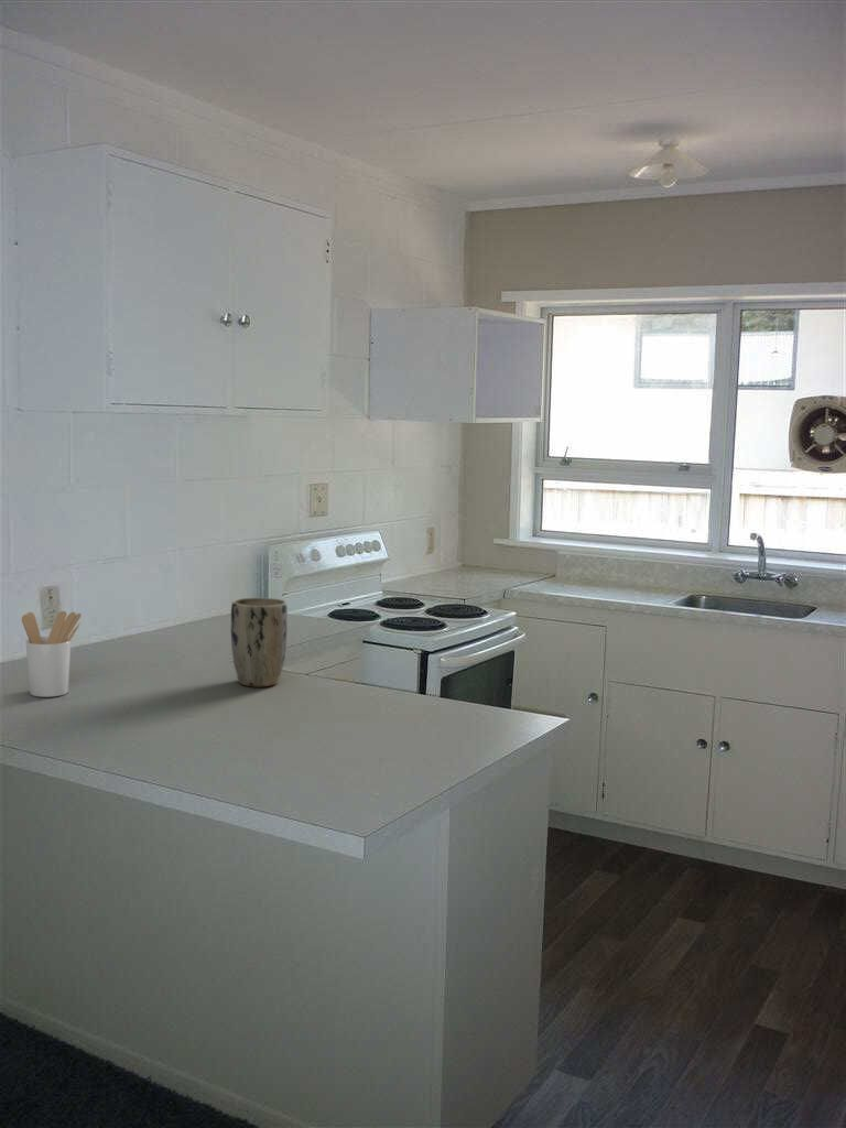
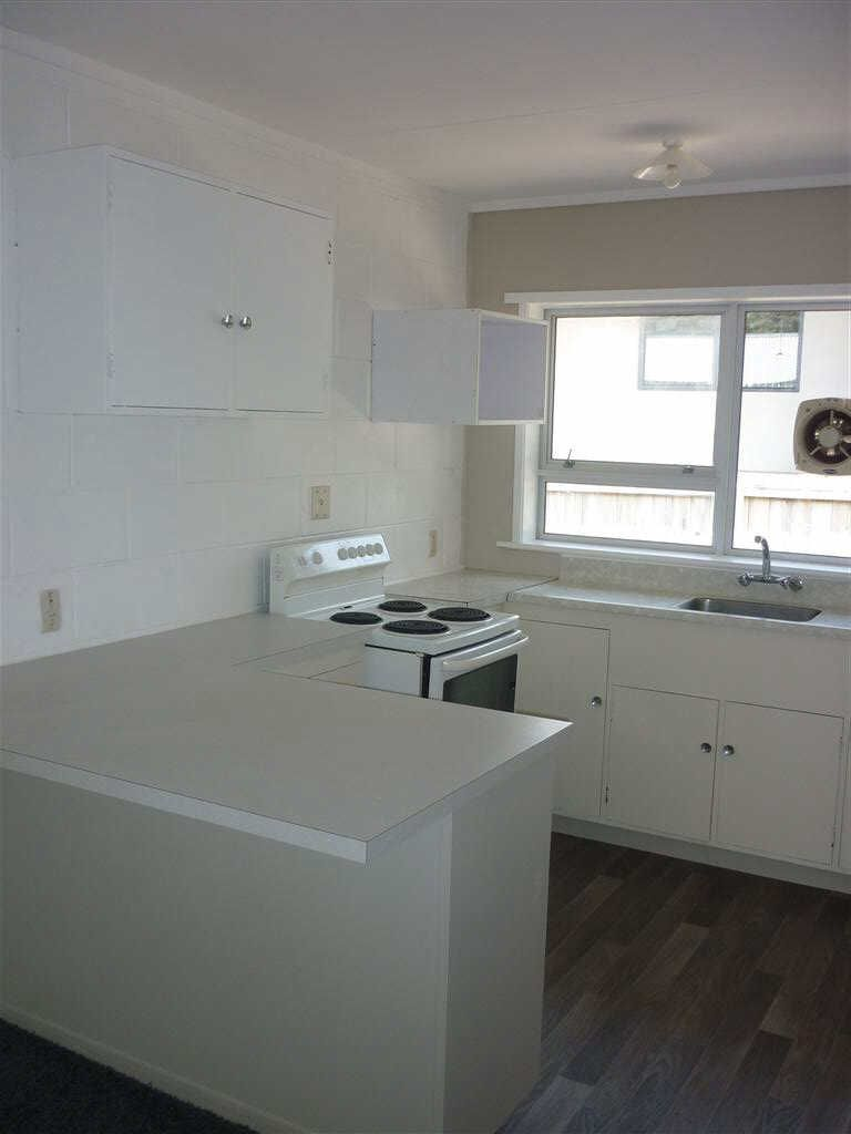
- utensil holder (55, 651)
- plant pot (258, 641)
